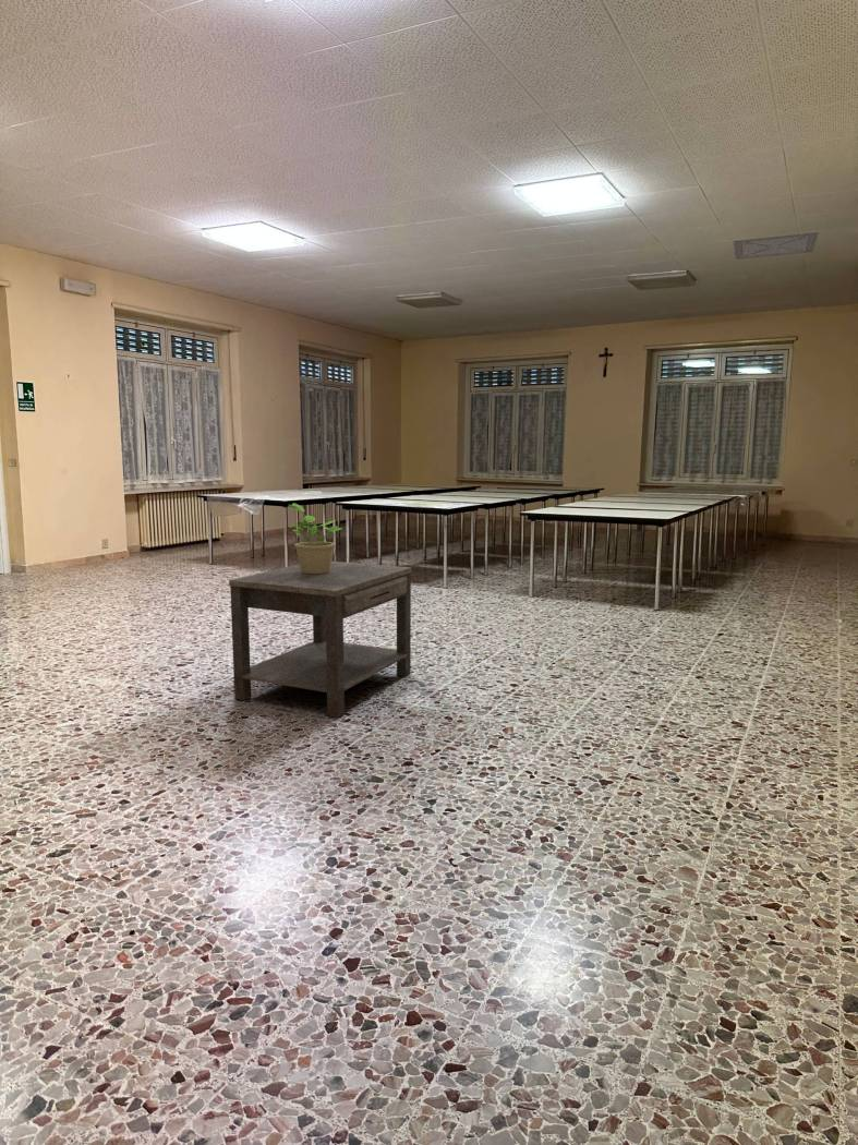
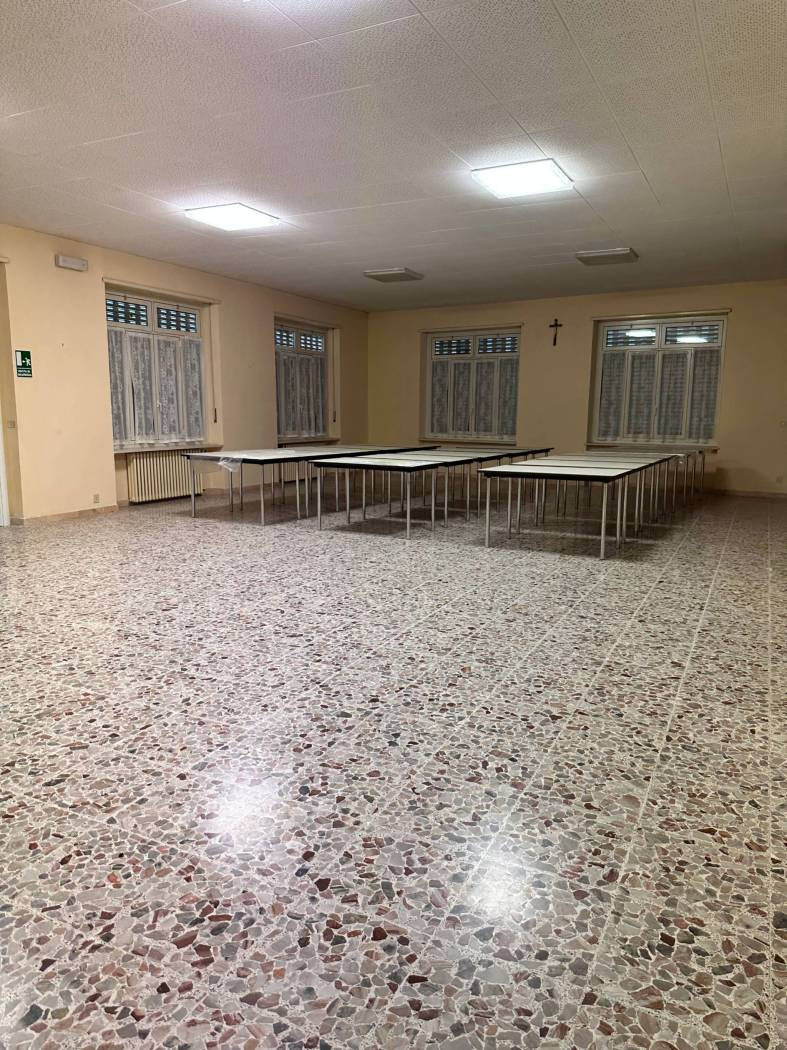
- ceiling vent (774, 246)
- side table (327, 630)
- potted plant (317, 538)
